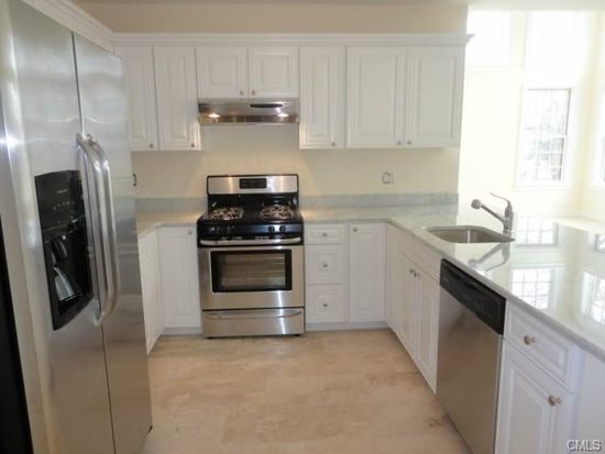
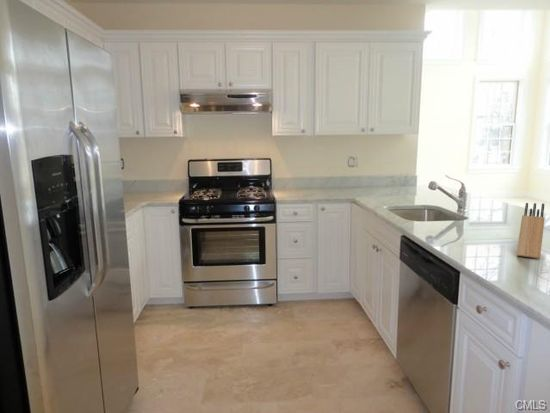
+ knife block (531, 228)
